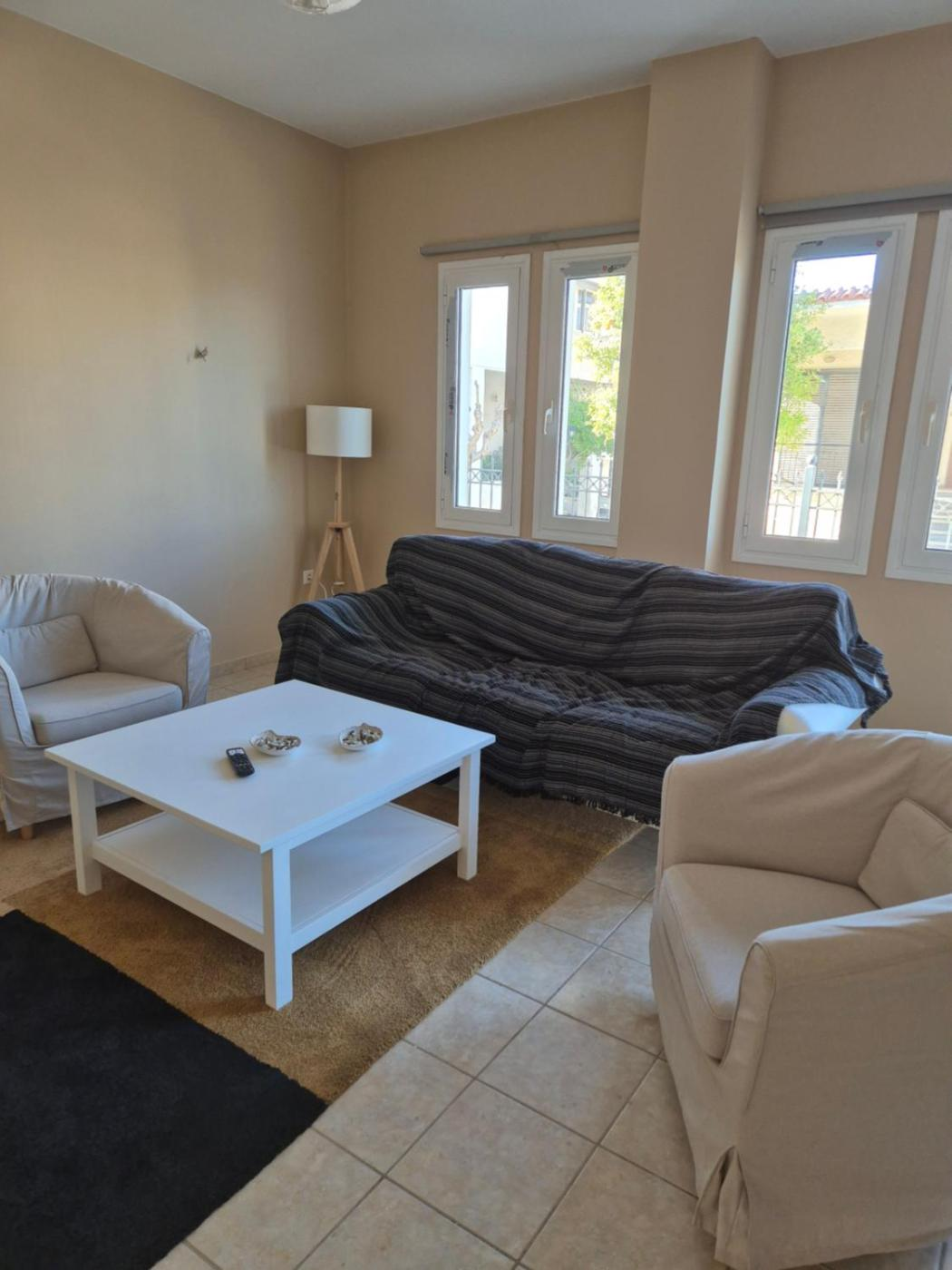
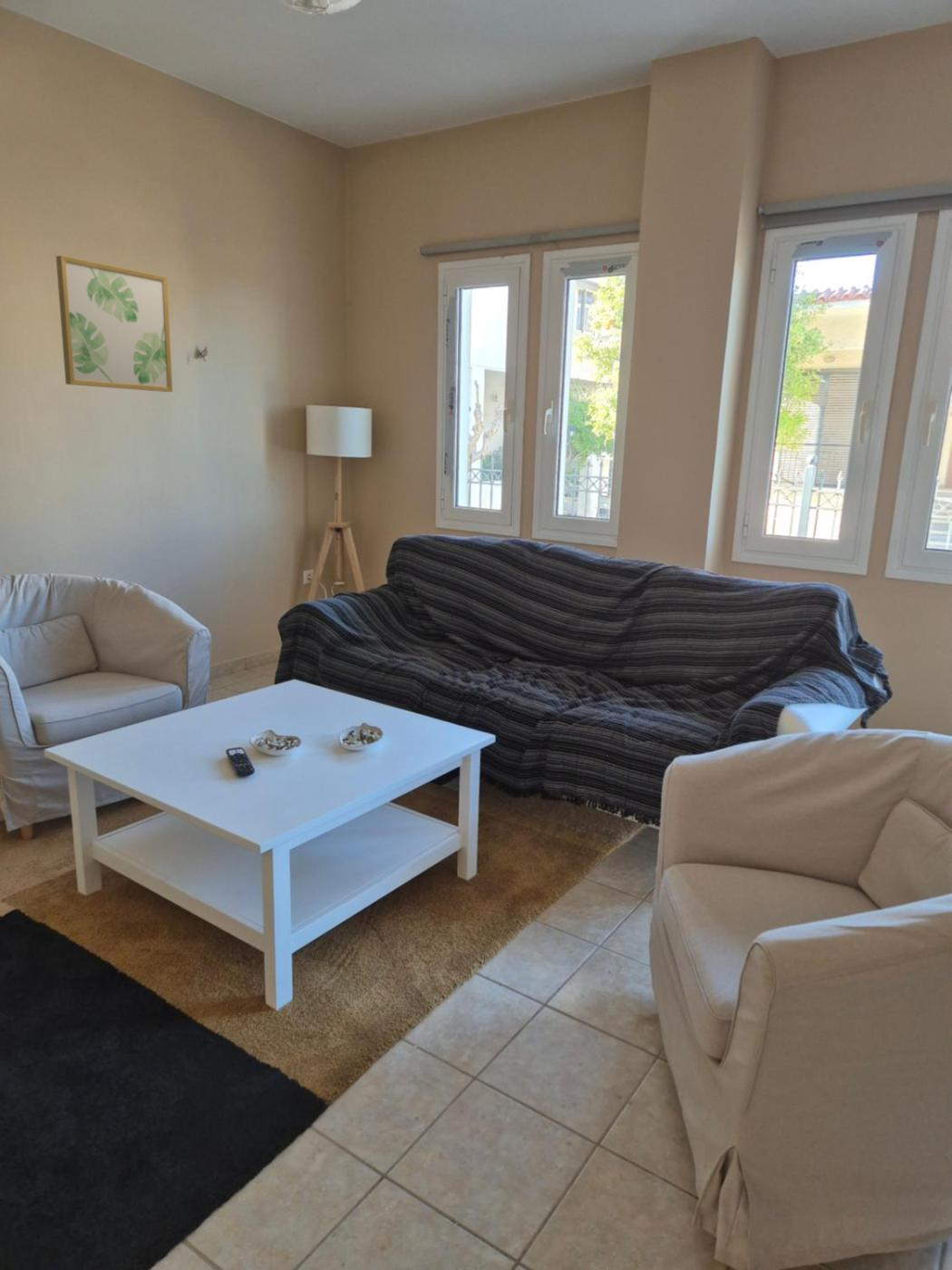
+ wall art (118, 328)
